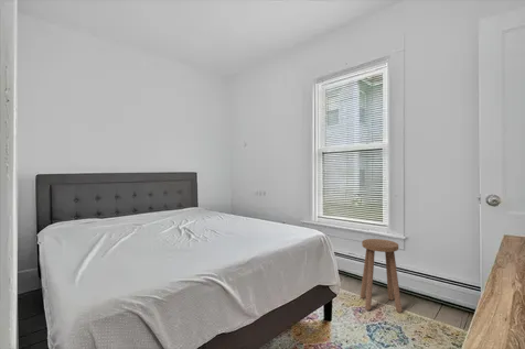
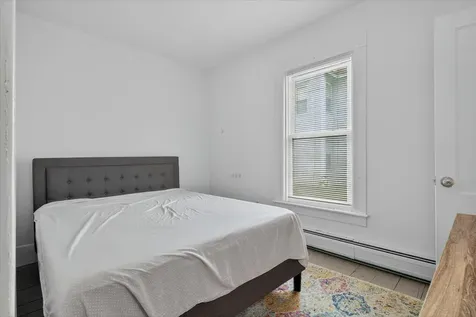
- stool (386, 272)
